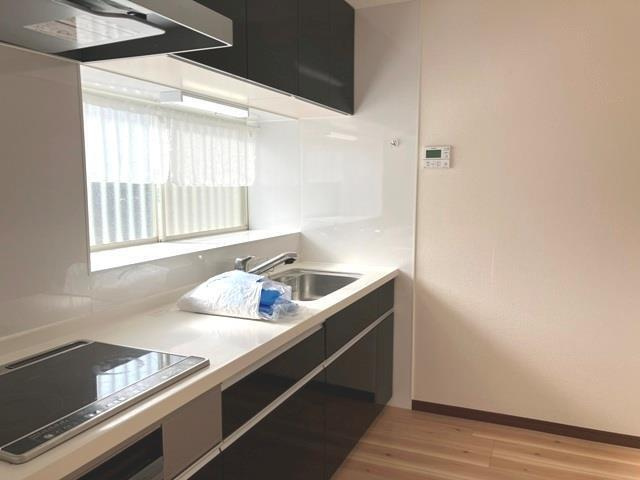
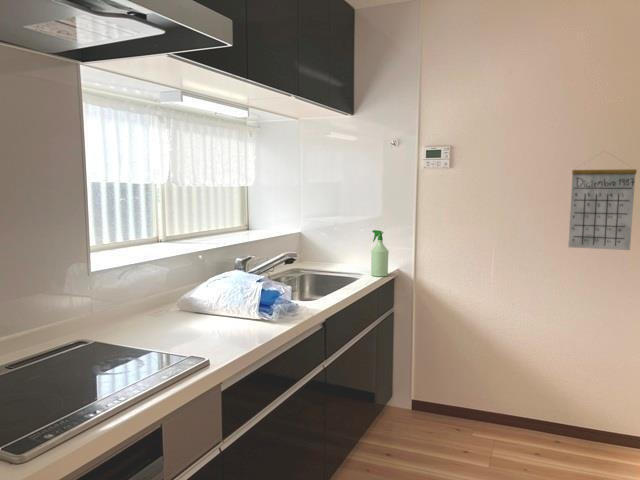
+ calendar (601, 200)
+ spray bottle (379, 253)
